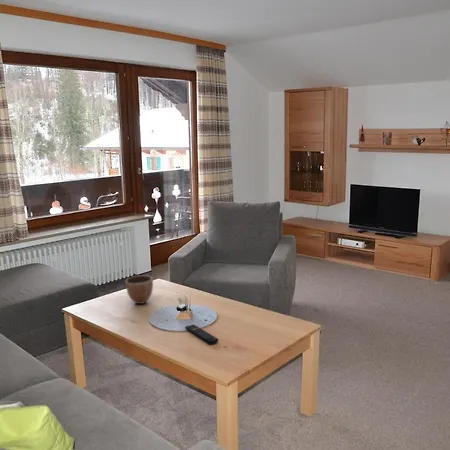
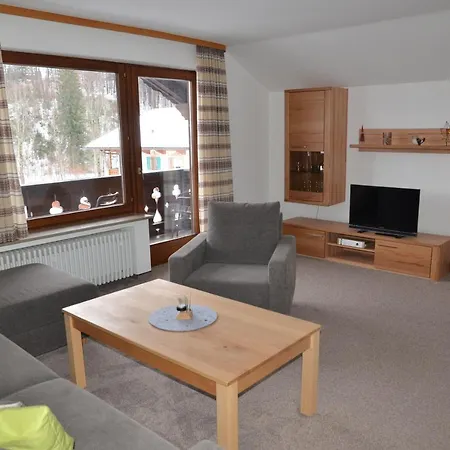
- remote control (201, 334)
- decorative bowl (139, 290)
